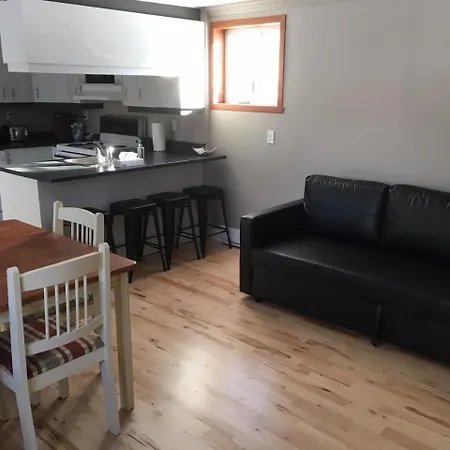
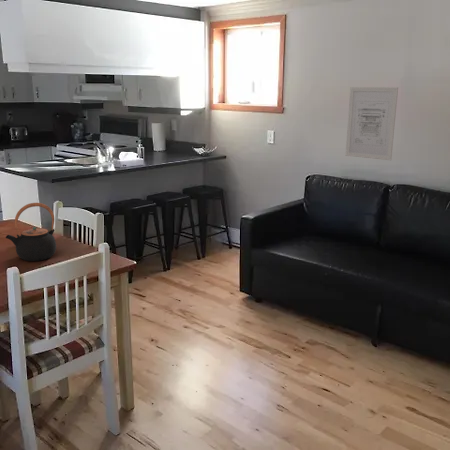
+ wall art (370, 123)
+ teapot (30, 230)
